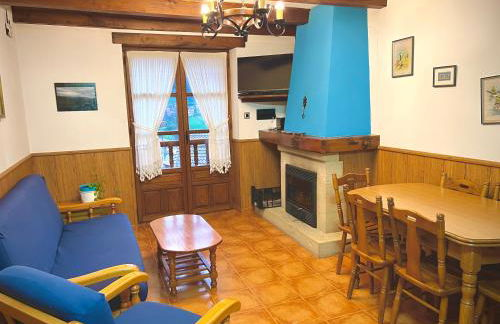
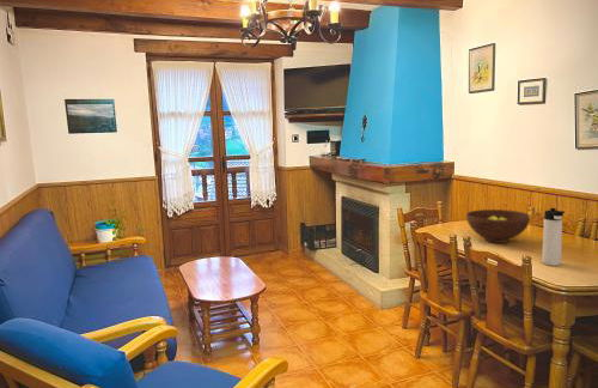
+ thermos bottle (554, 237)
+ fruit bowl (496, 228)
